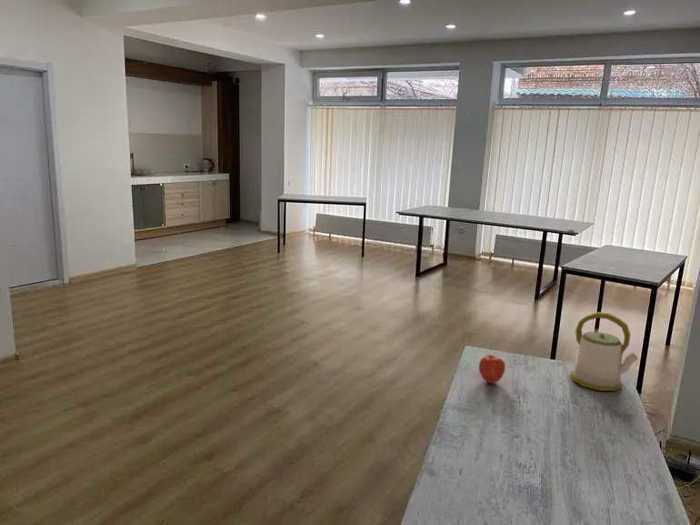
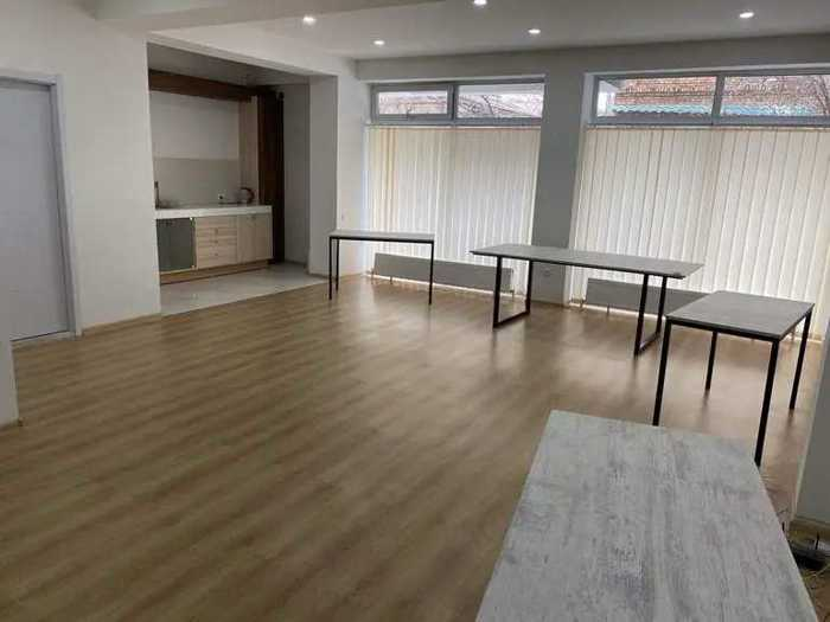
- kettle (605, 348)
- apple (491, 368)
